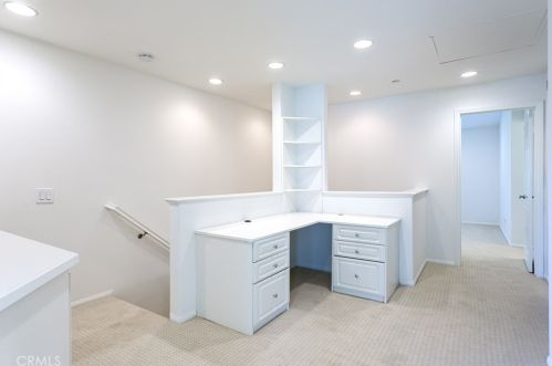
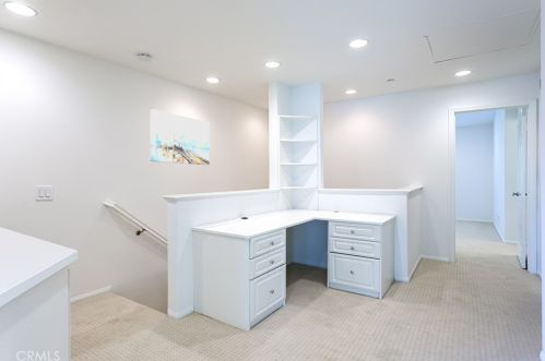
+ wall art (182, 140)
